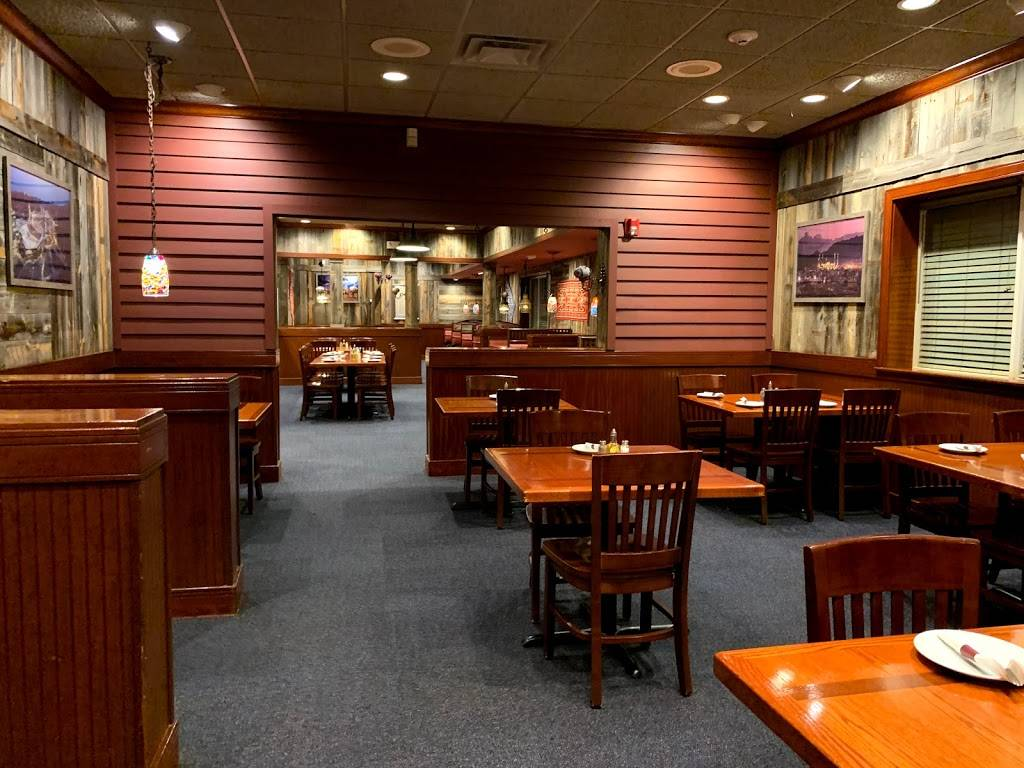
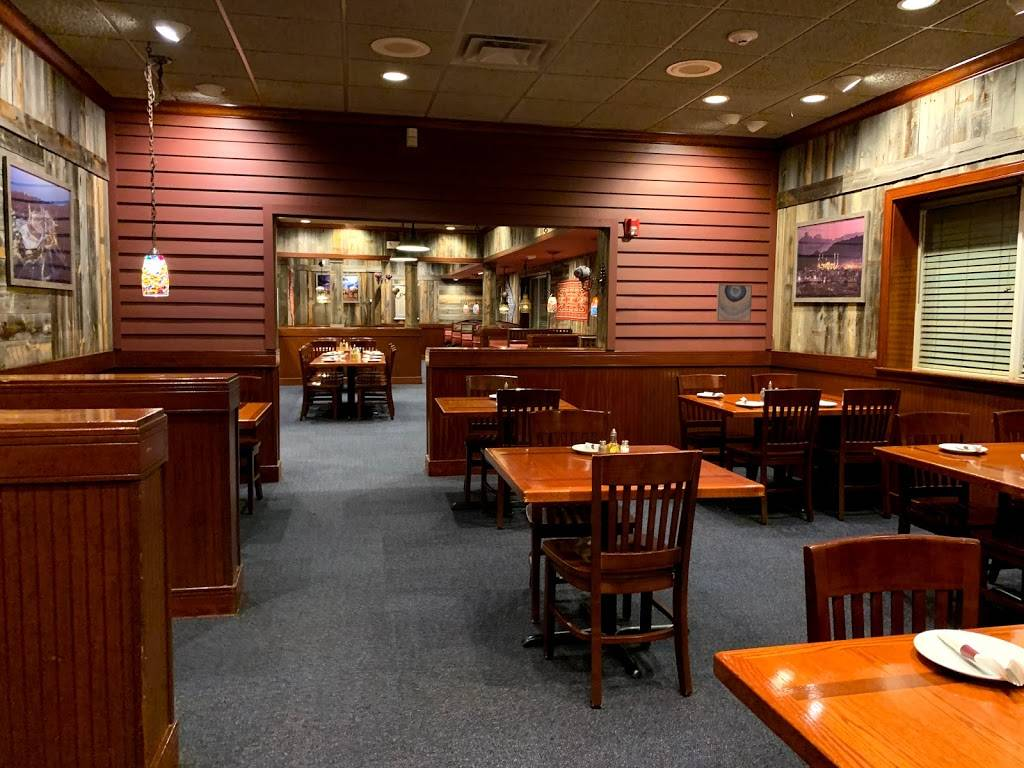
+ wall art (734, 303)
